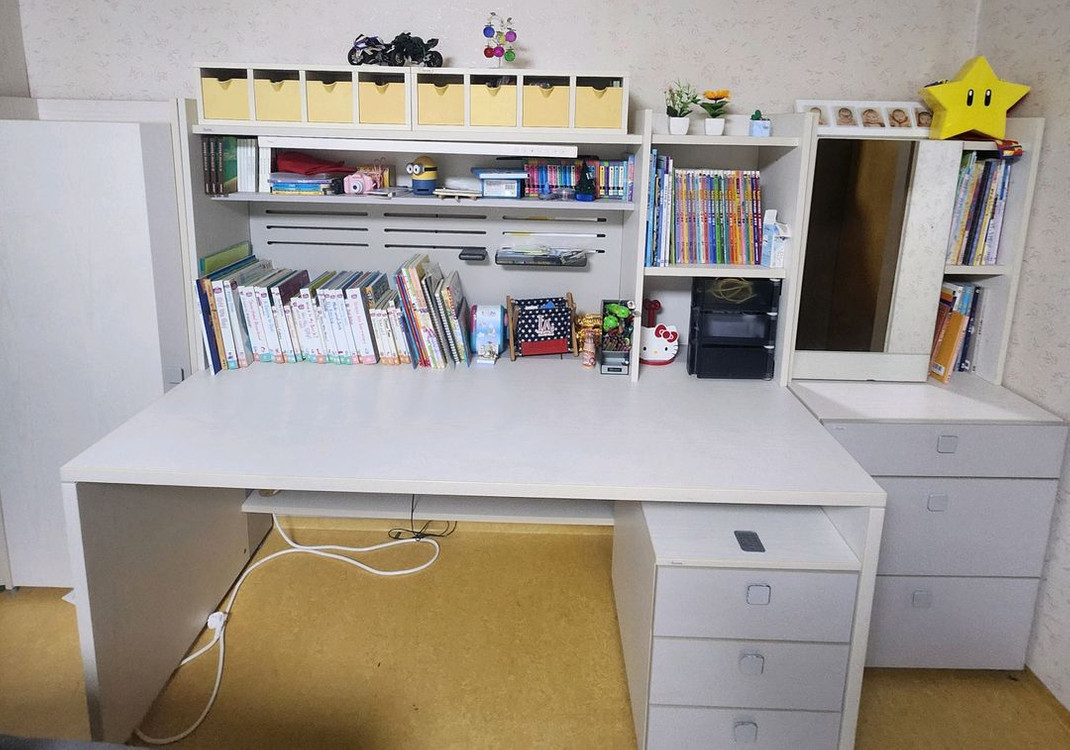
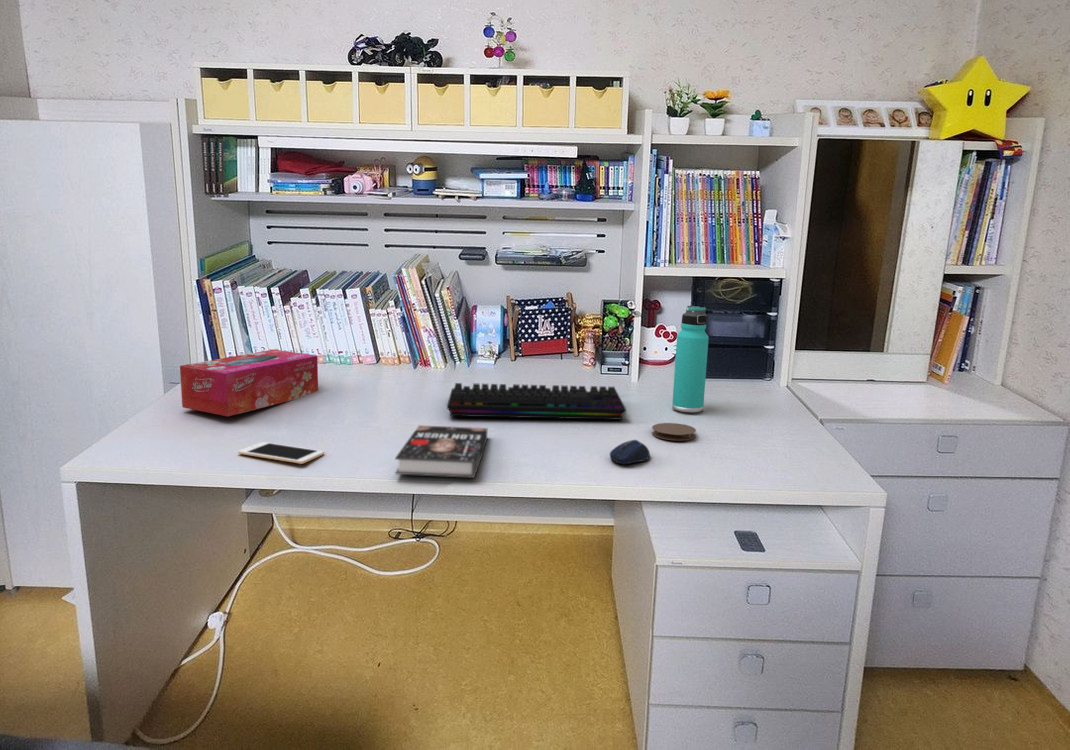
+ coaster (673, 431)
+ computer mouse (630, 449)
+ tissue box (252, 380)
+ keyboard (535, 400)
+ book (444, 449)
+ thermos bottle (691, 358)
+ cell phone (281, 452)
